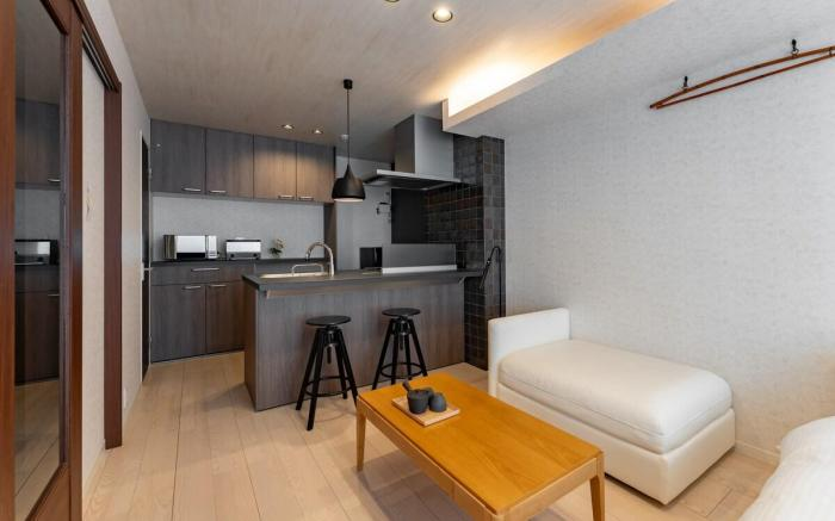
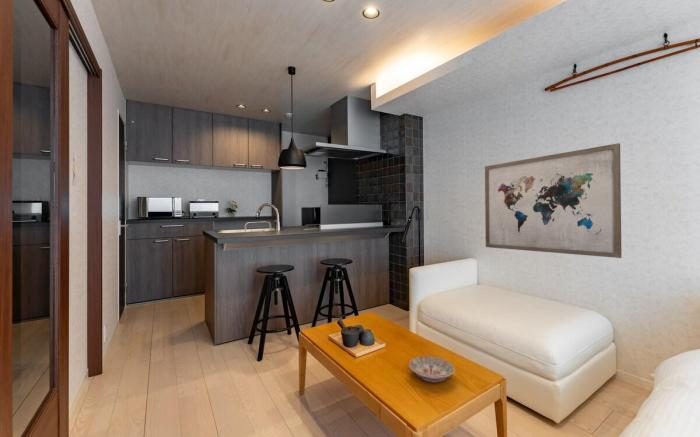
+ wall art (541, 204)
+ bowl (431, 371)
